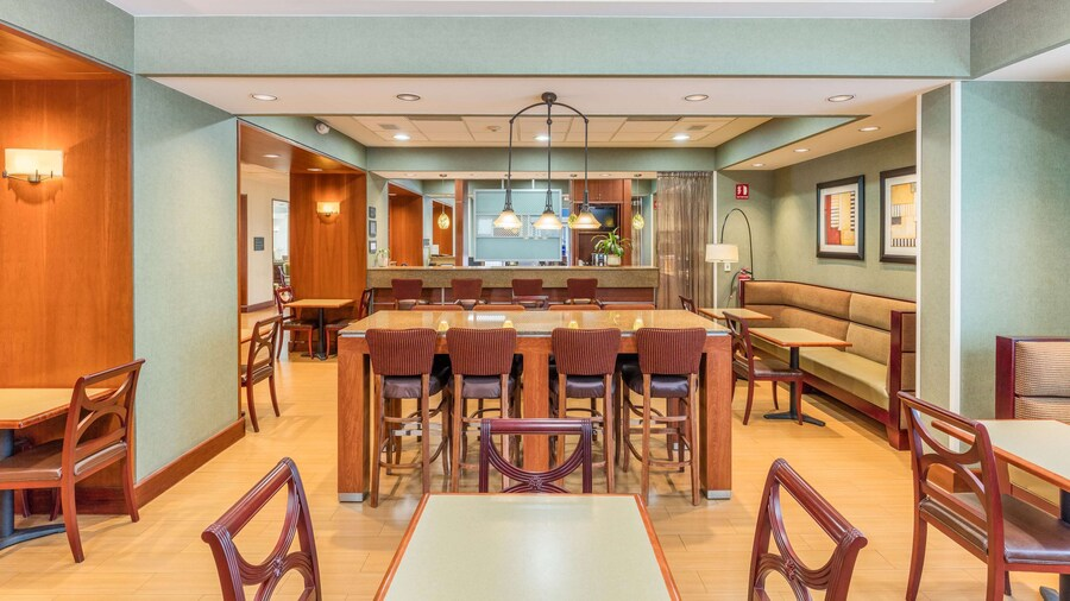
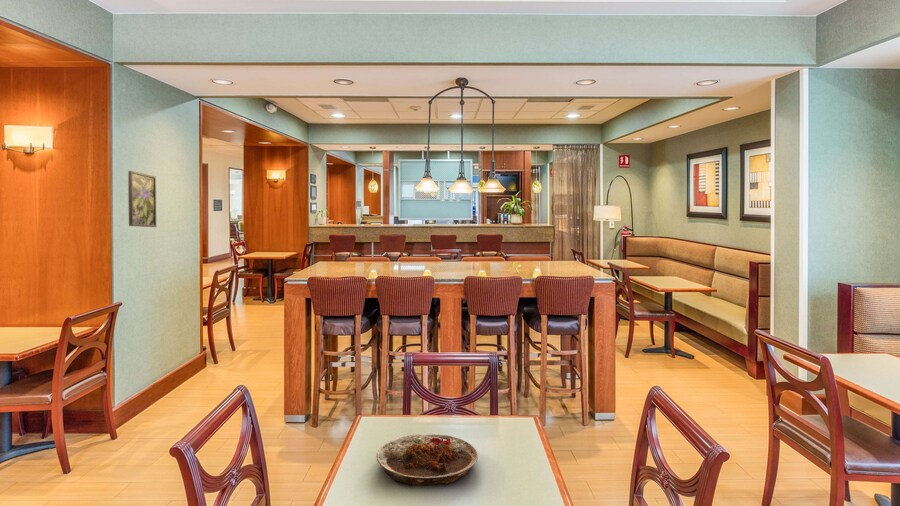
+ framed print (142, 200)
+ plate (427, 454)
